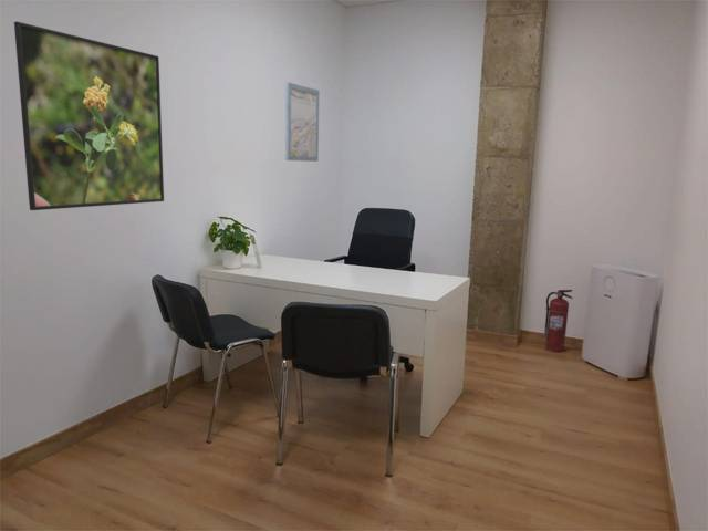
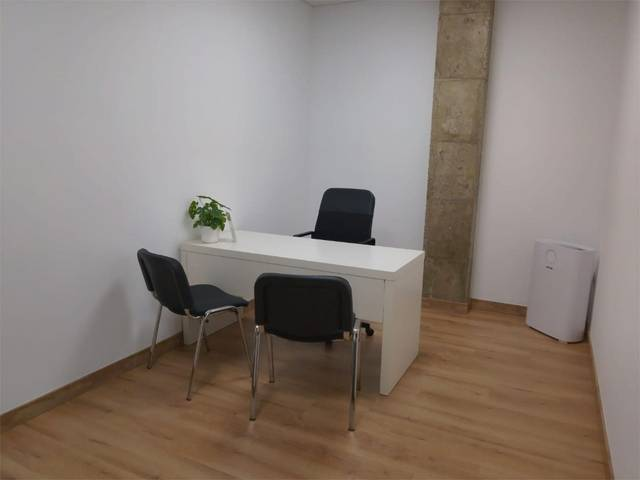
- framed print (101, 125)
- wall art (302, 124)
- fire extinguisher (556, 319)
